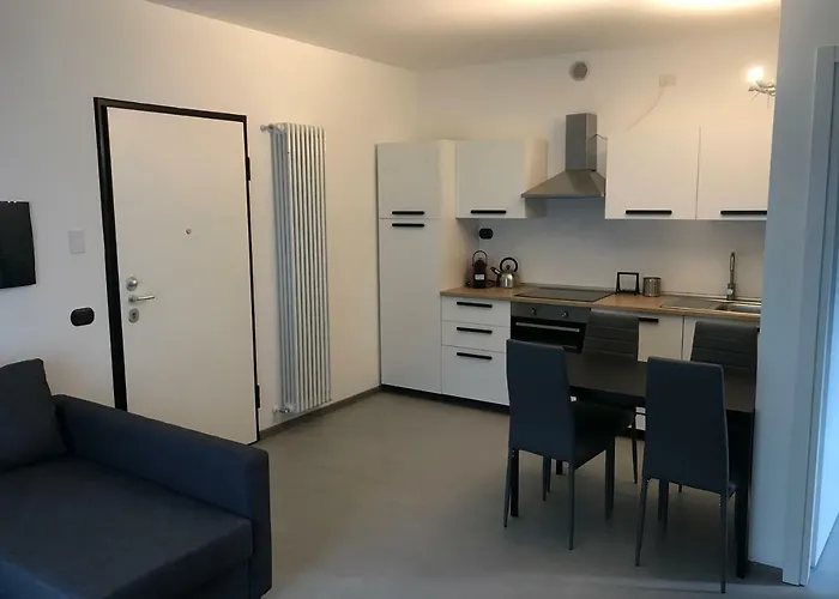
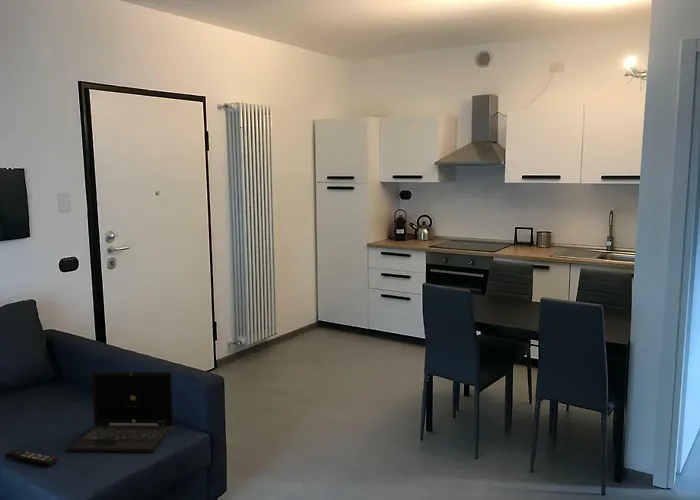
+ remote control (31, 457)
+ laptop (122, 410)
